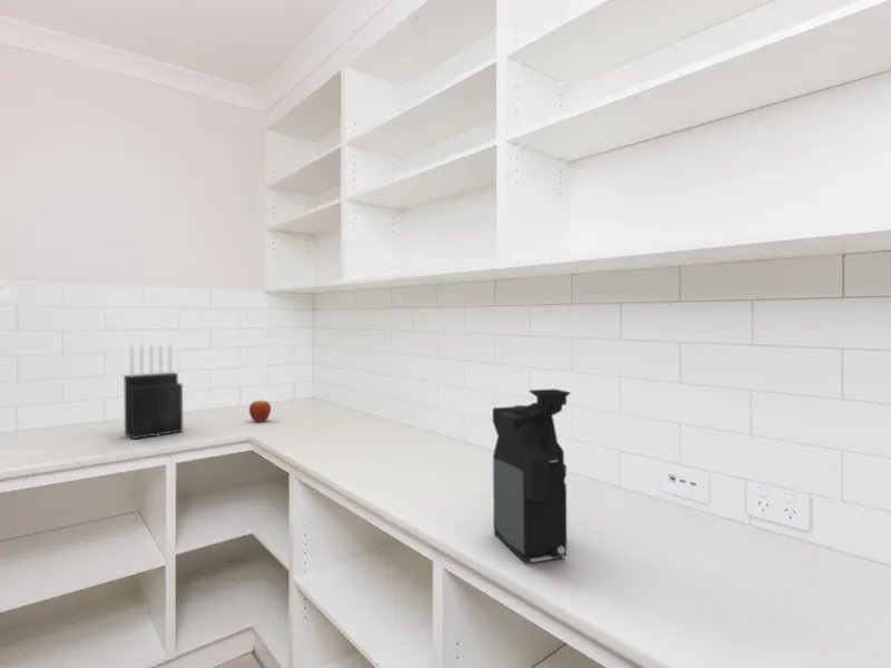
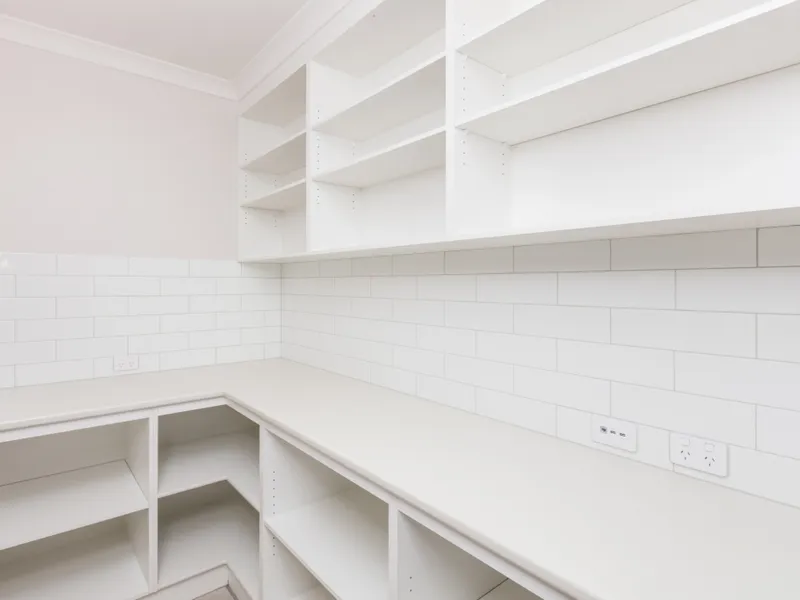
- knife block (154, 389)
- coffee maker (530, 468)
- fruit (260, 410)
